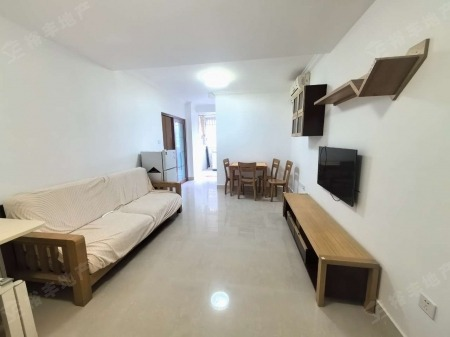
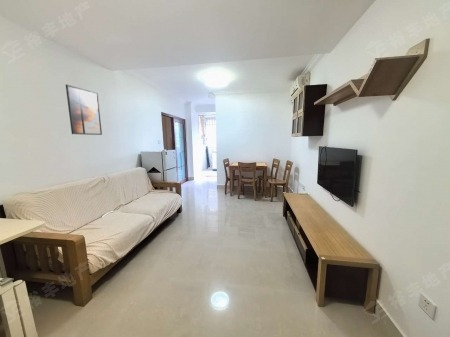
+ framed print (85, 112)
